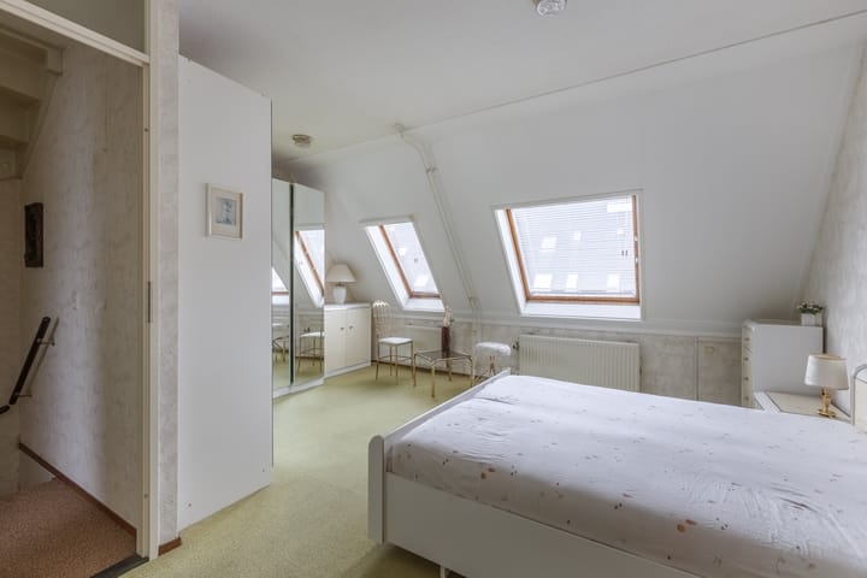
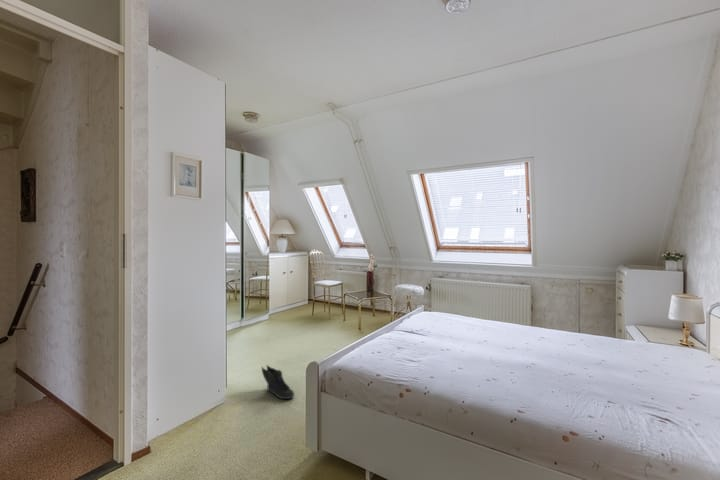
+ sneaker (276, 381)
